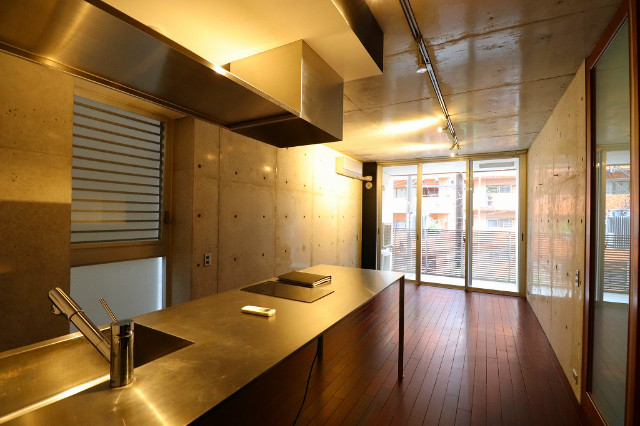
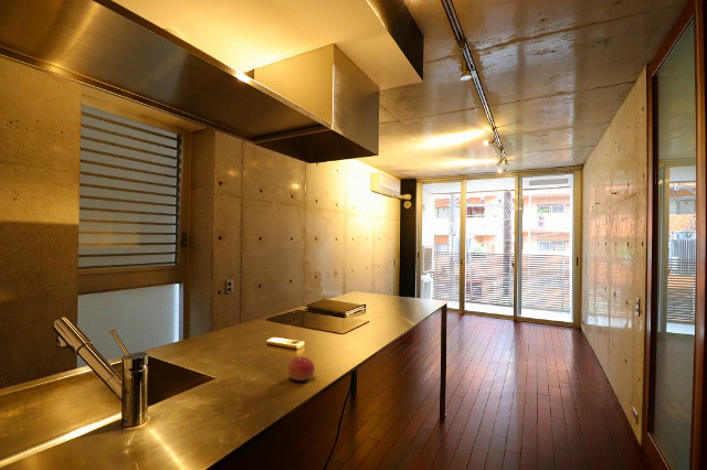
+ apple (300, 367)
